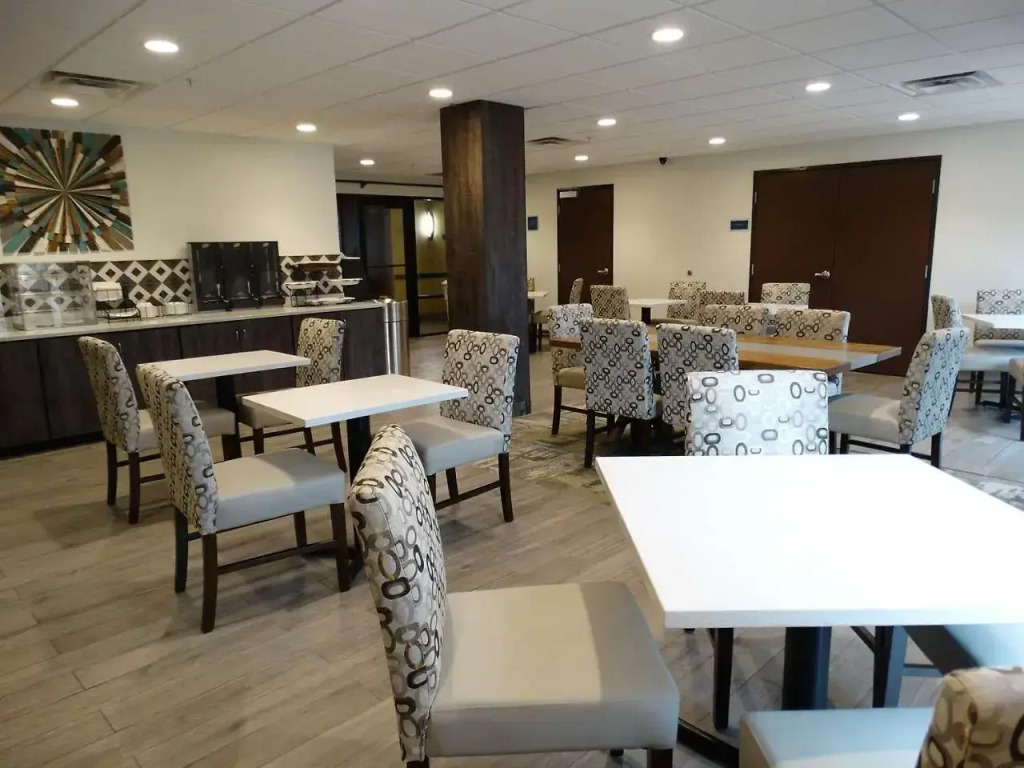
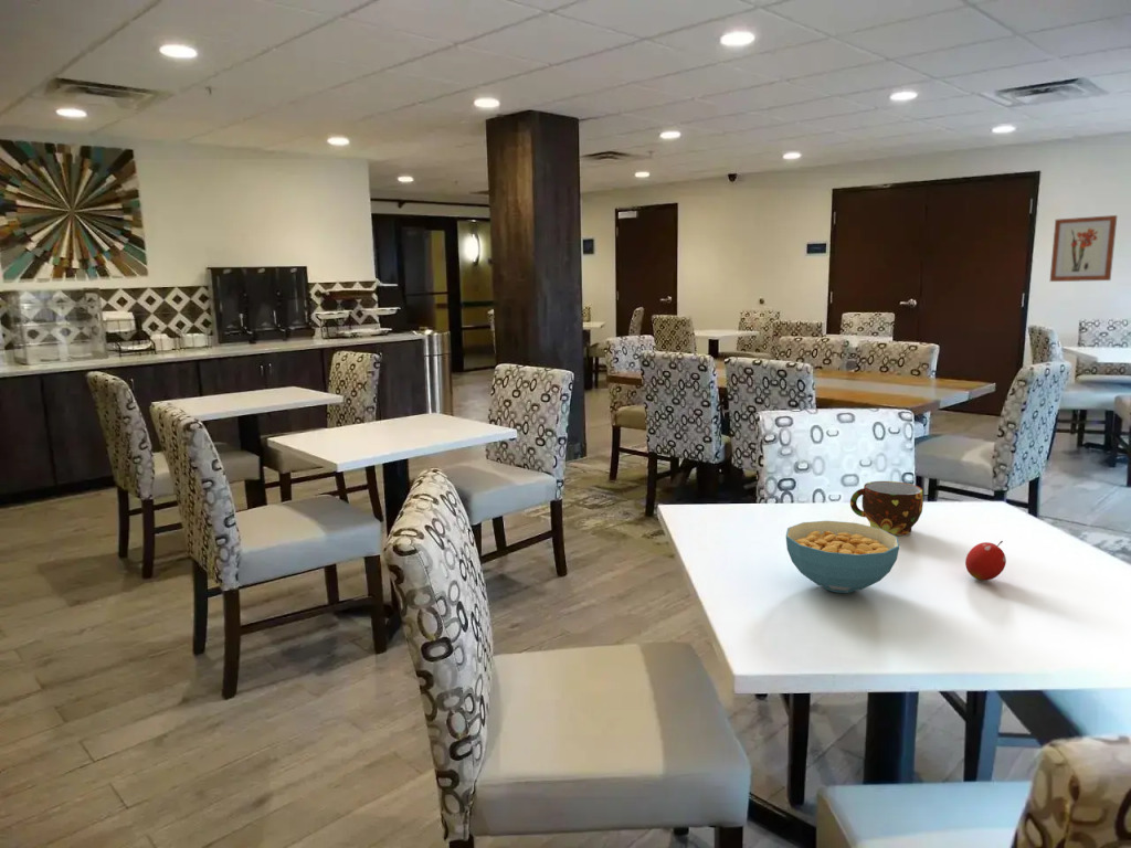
+ wall art (1082, 248)
+ fruit (986, 559)
+ cup (888, 509)
+ cereal bowl (839, 561)
